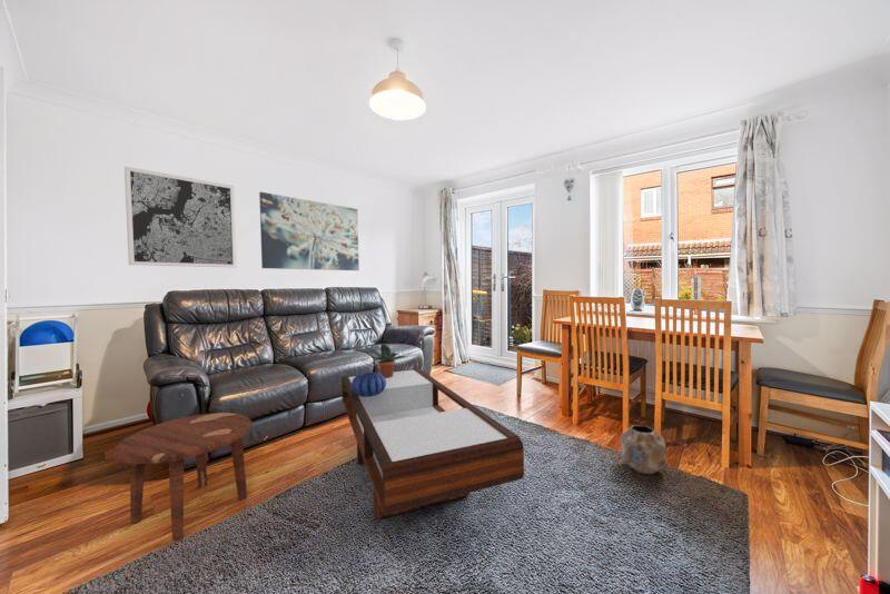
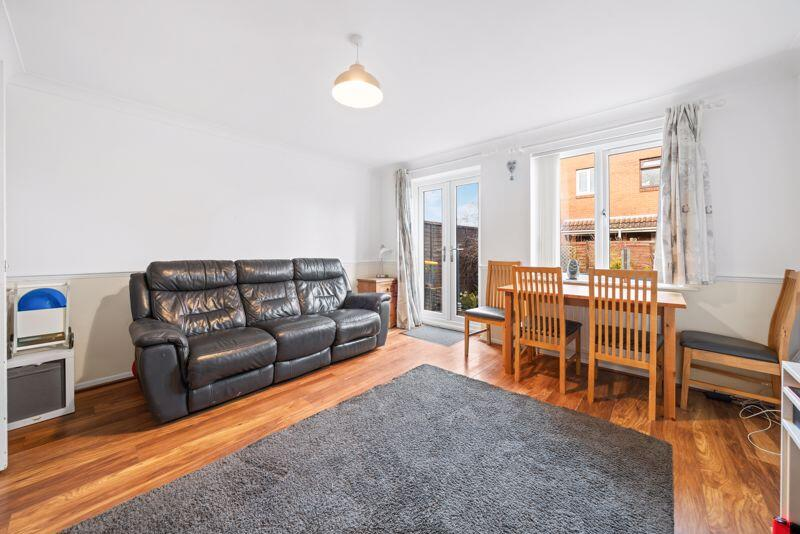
- wall art (185, 221)
- potted plant (386, 358)
- wall art (314, 235)
- coffee table (407, 437)
- side table (197, 469)
- planter (642, 448)
- decorative bowl (368, 383)
